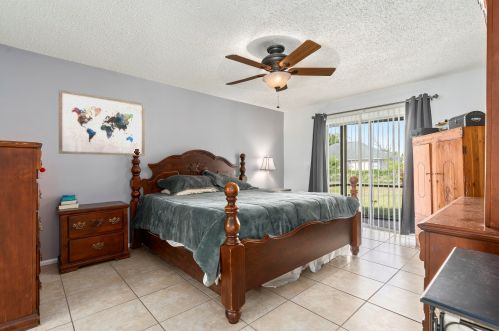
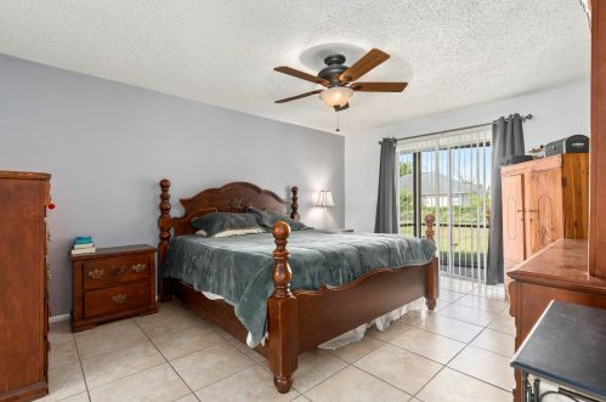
- wall art (106, 126)
